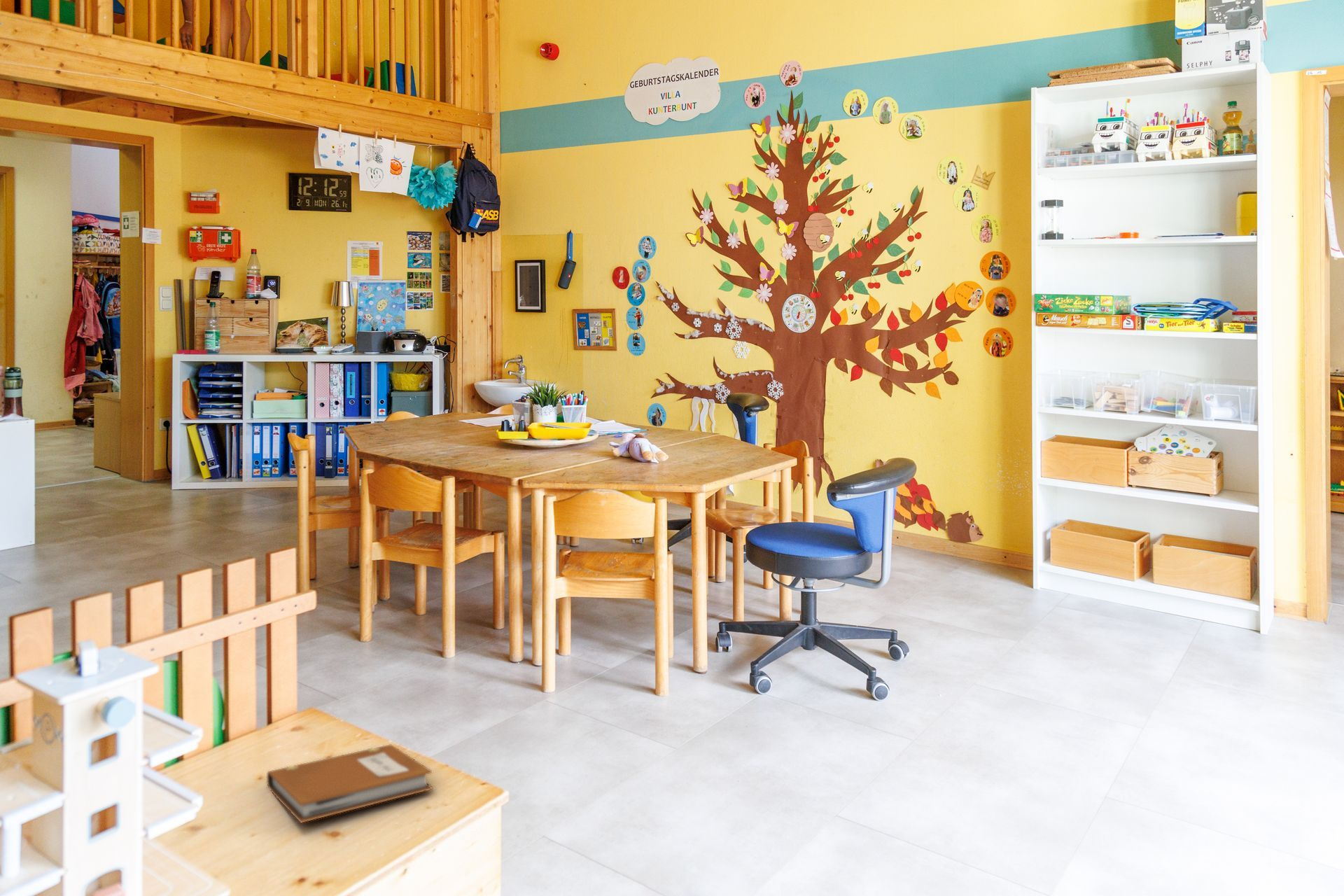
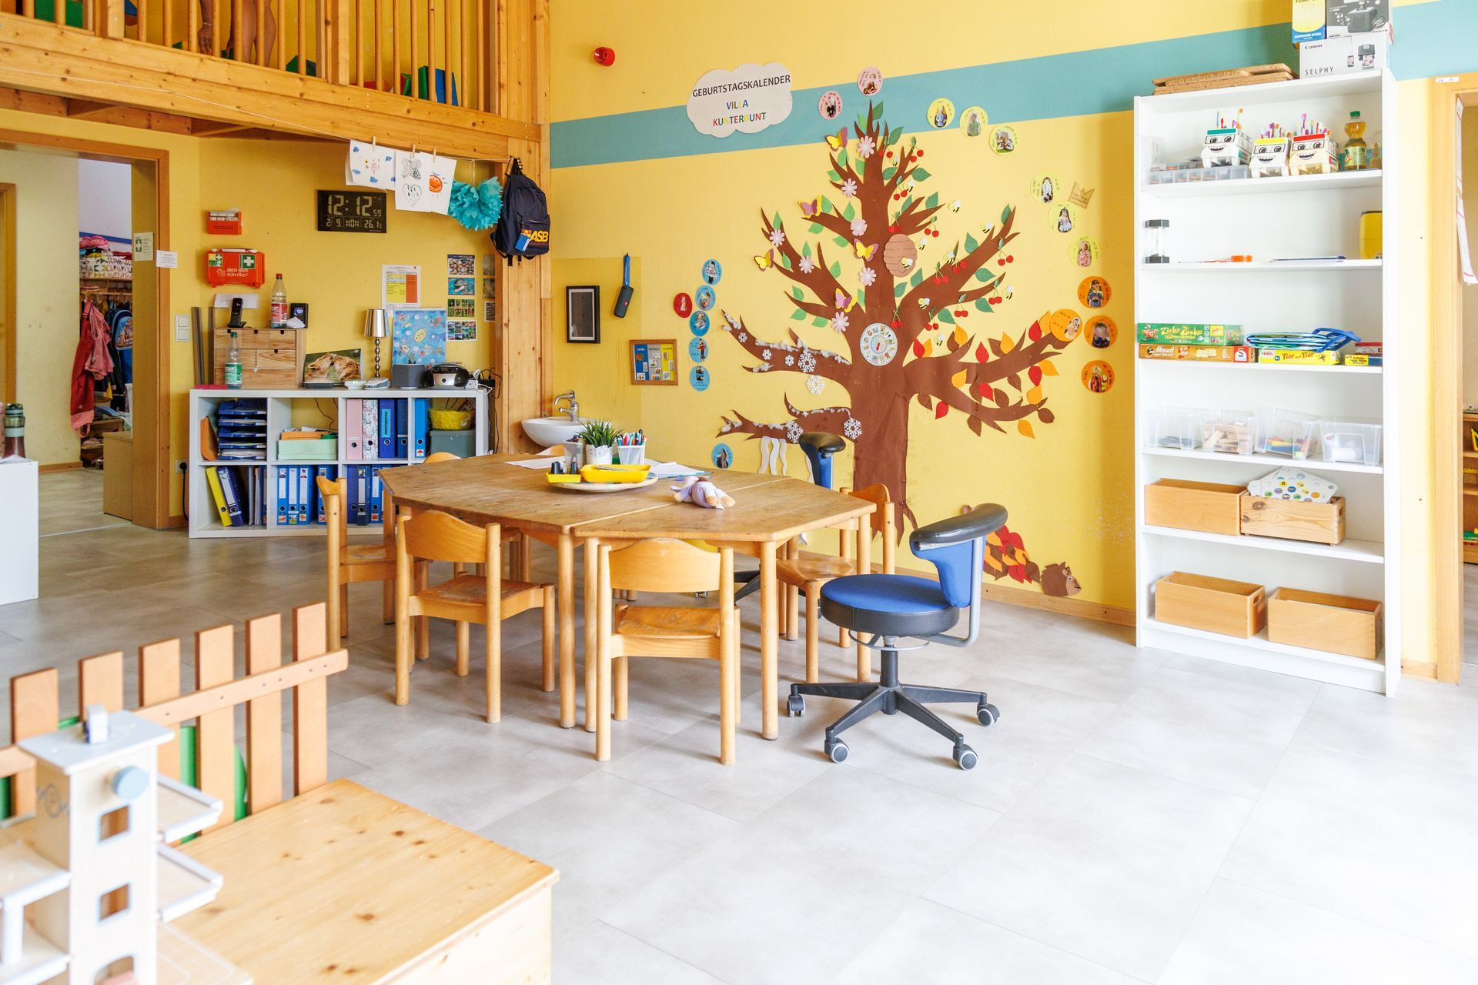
- notebook (352, 778)
